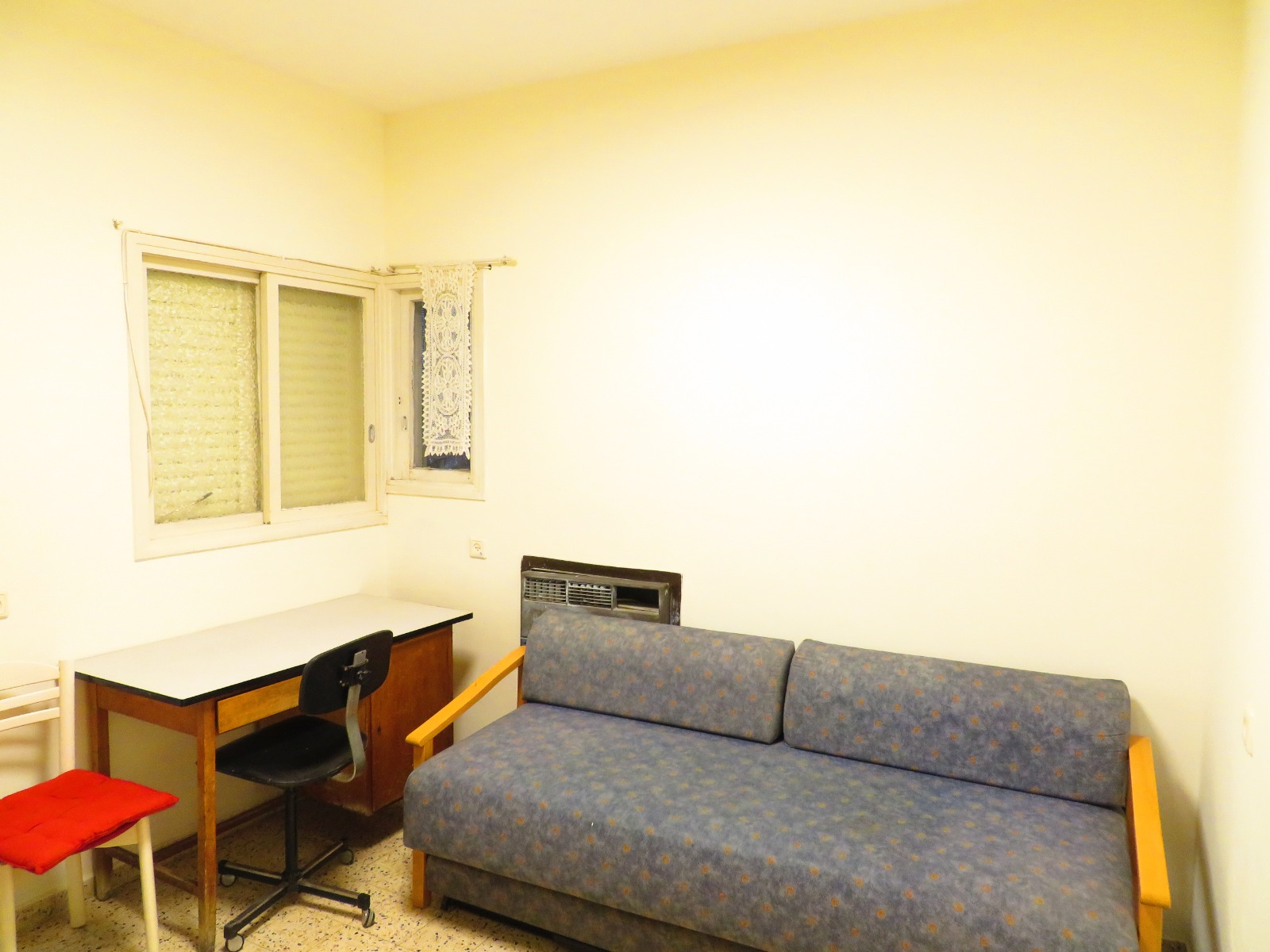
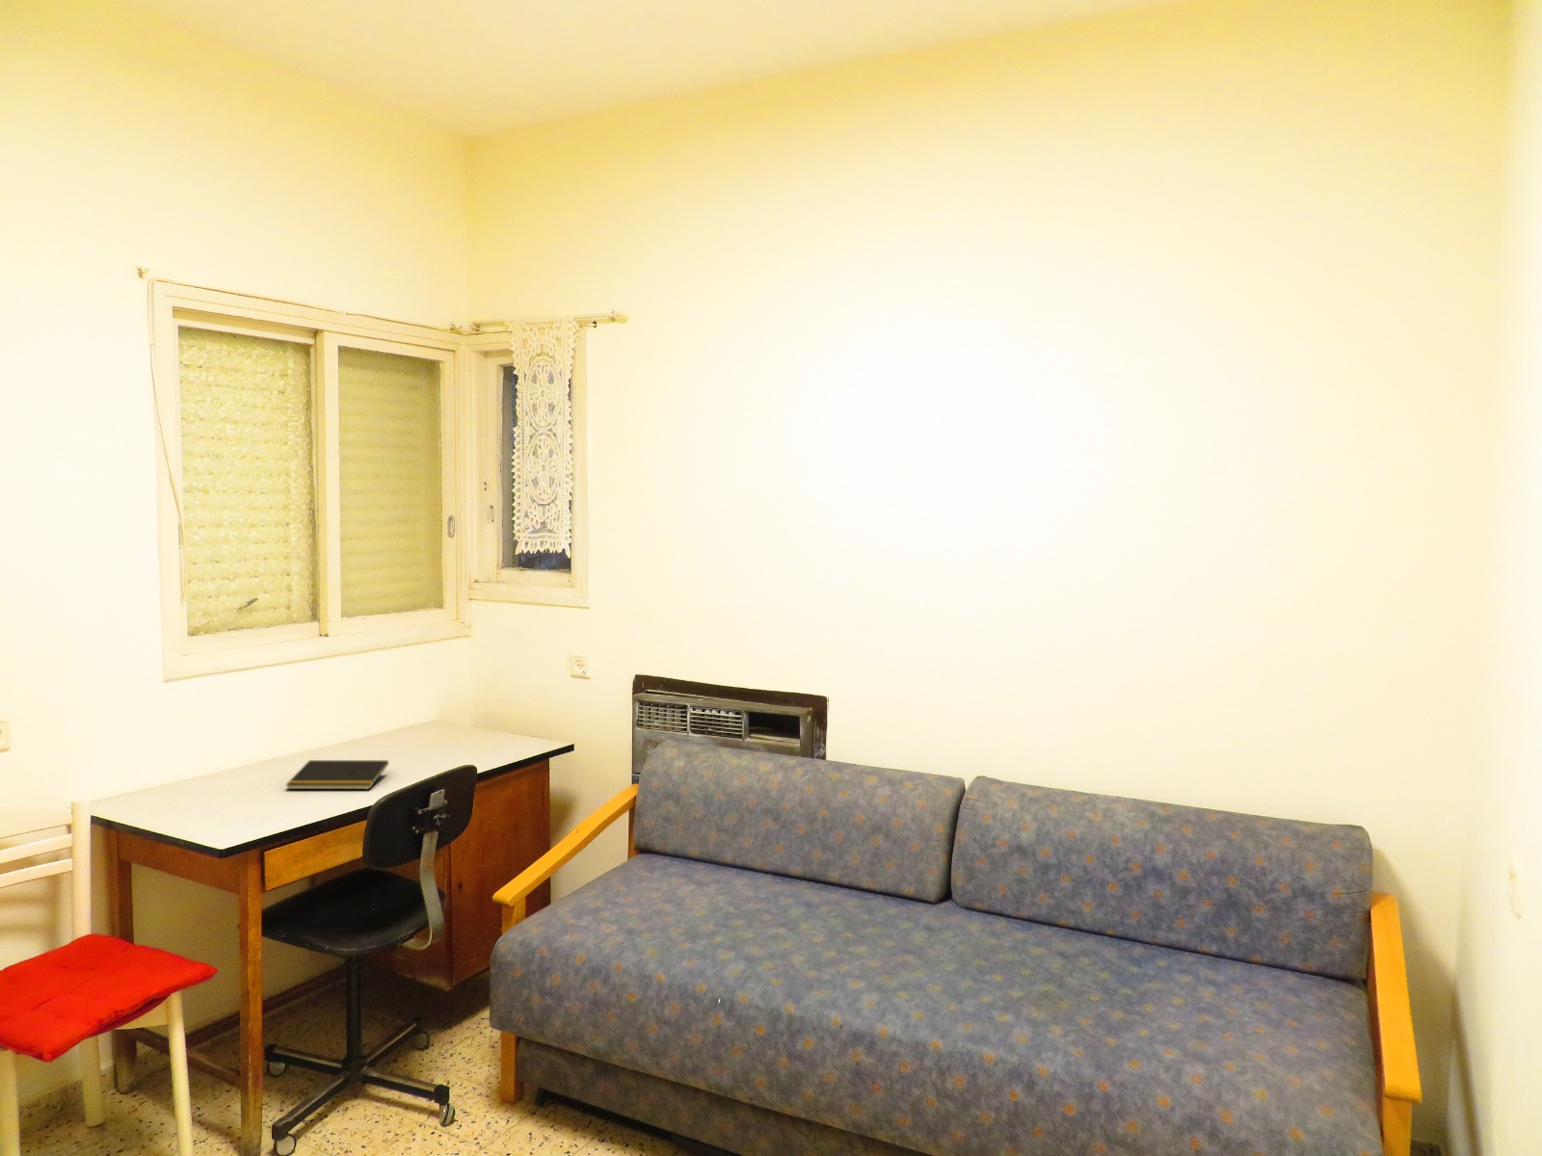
+ notepad (339, 773)
